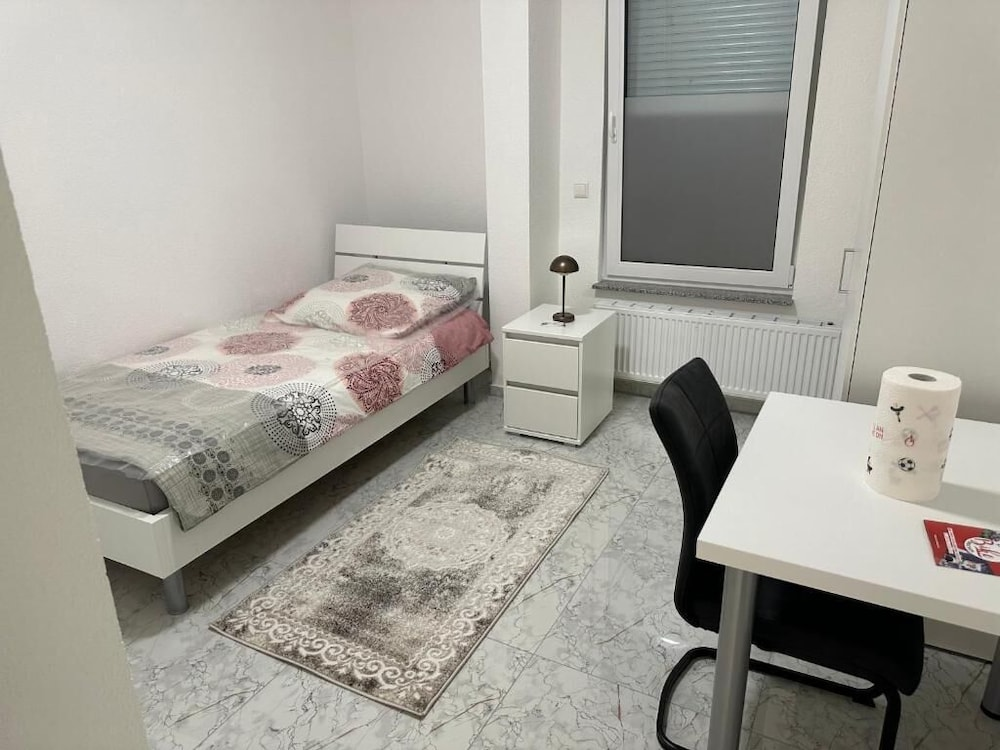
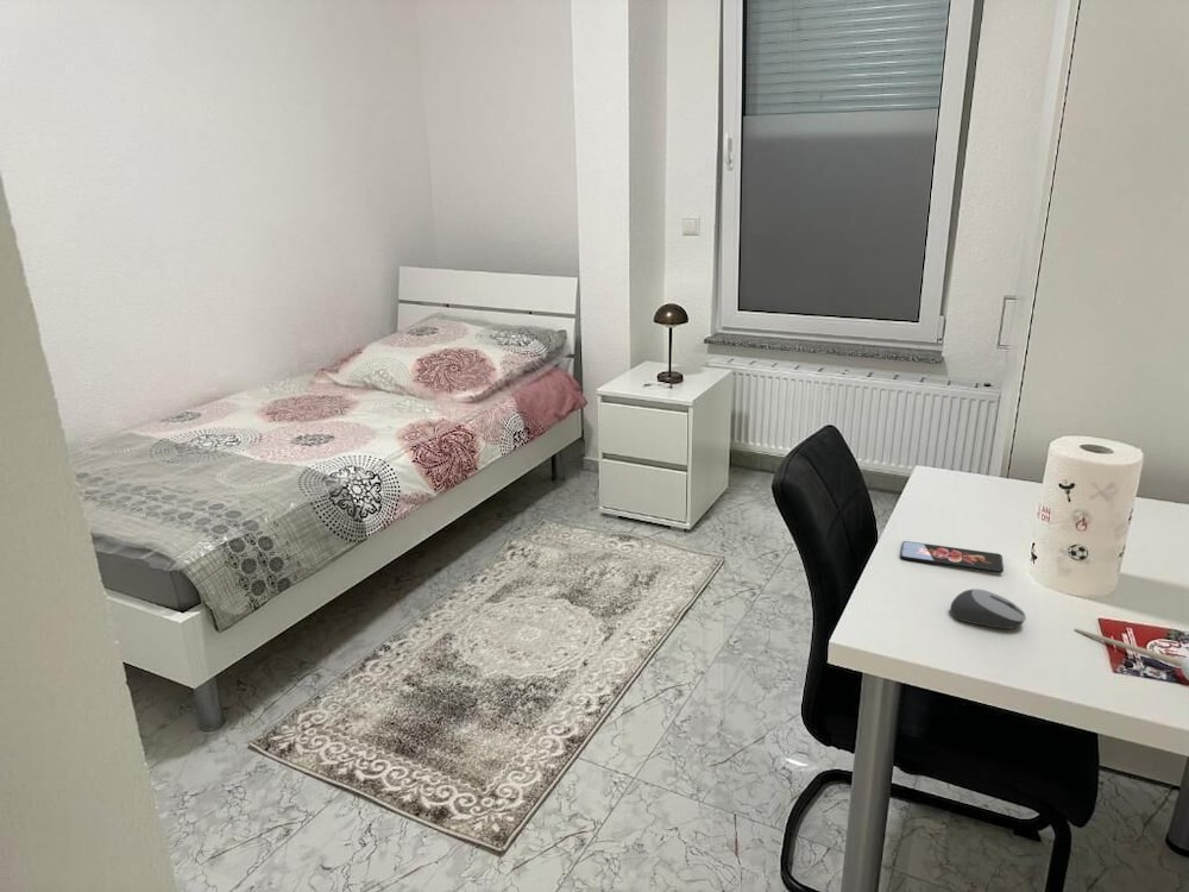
+ computer mouse (988, 607)
+ smartphone (950, 557)
+ pen (1138, 647)
